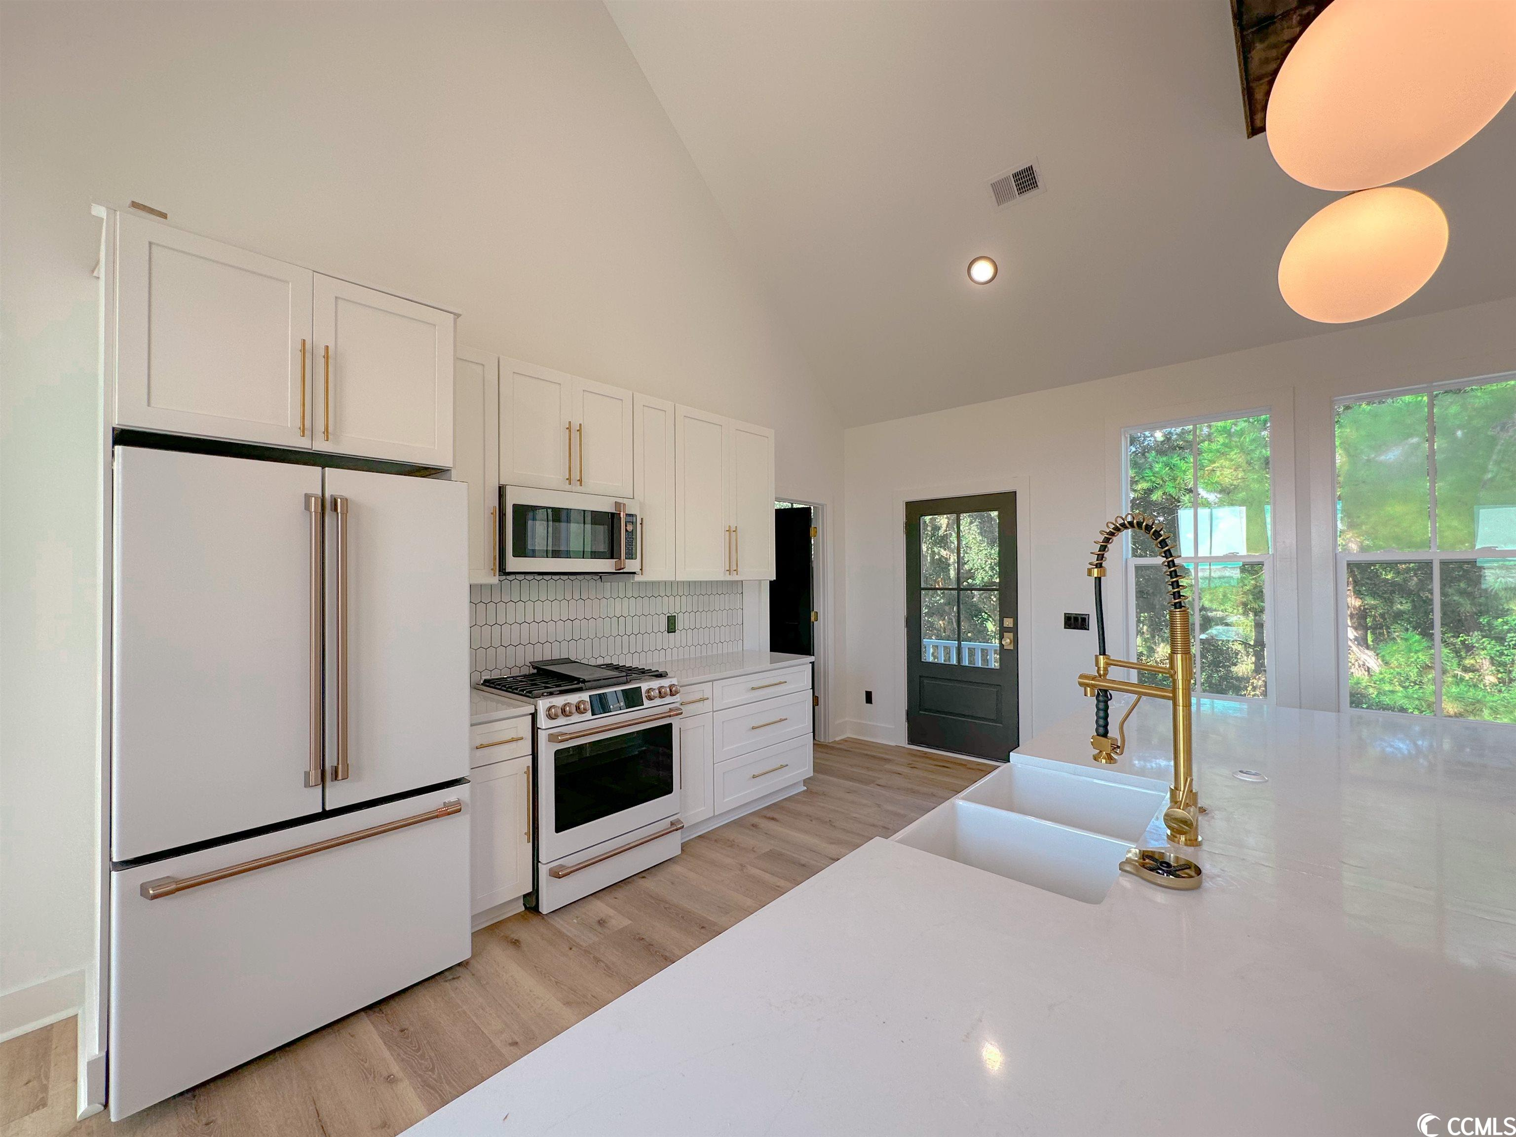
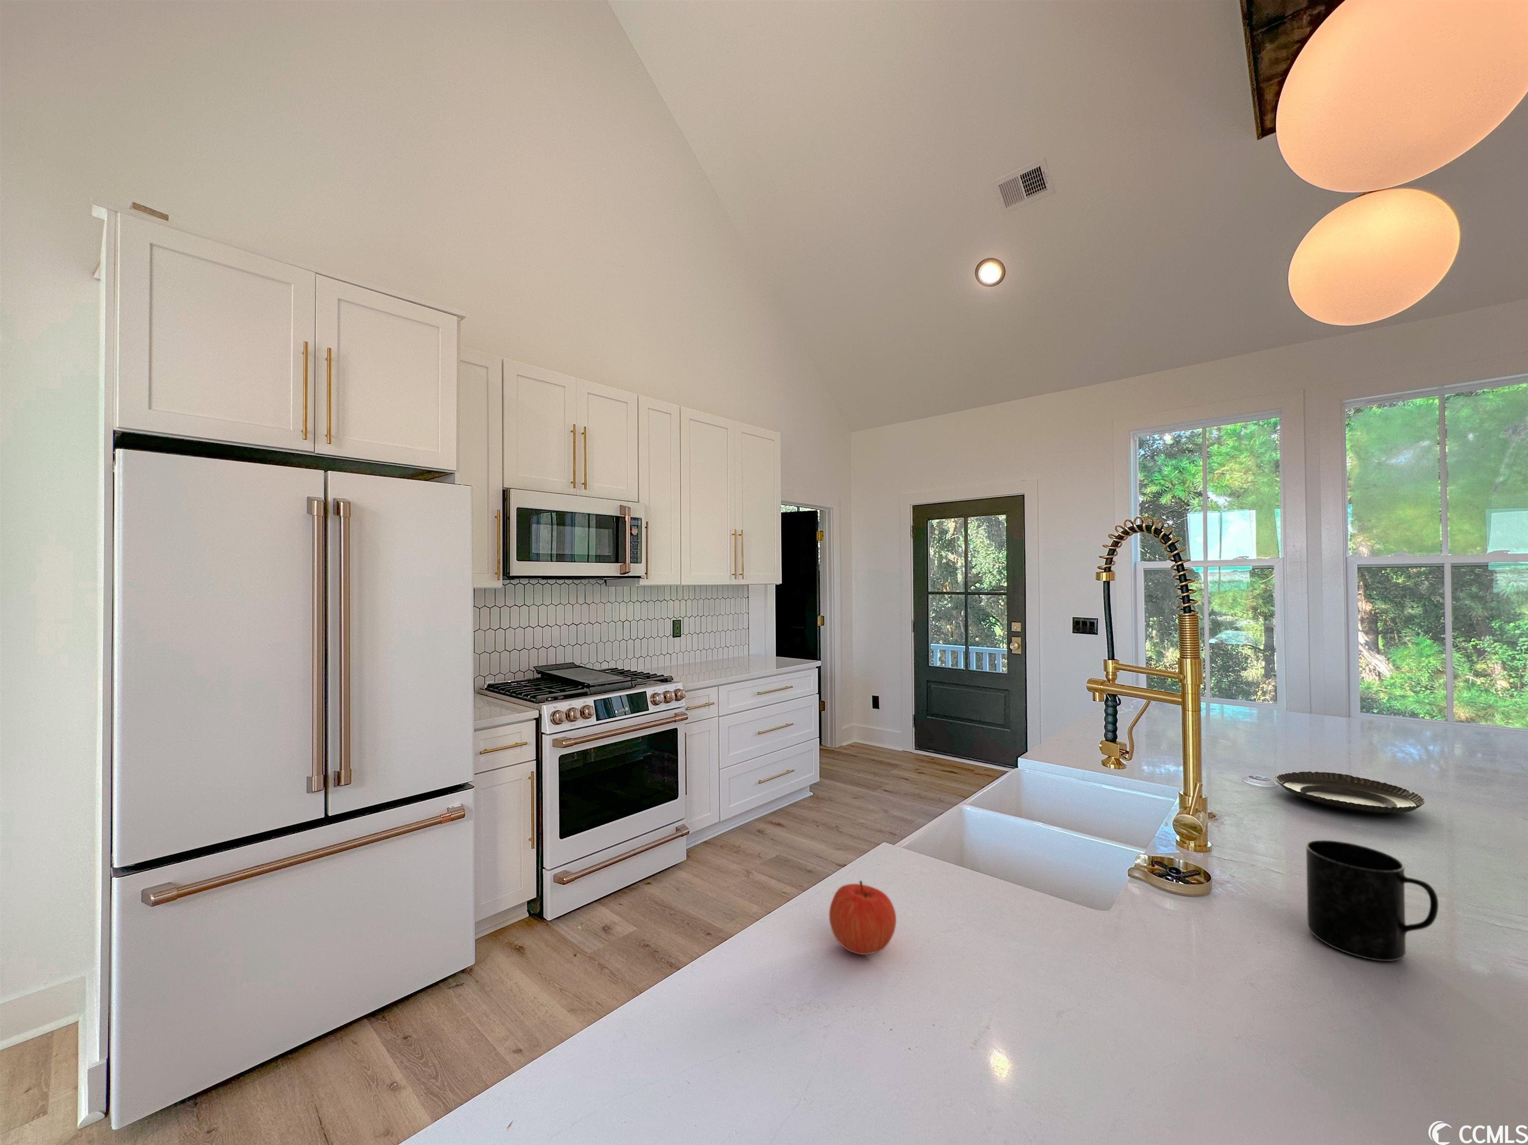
+ mug (1369, 903)
+ tart tin (1346, 794)
+ apple (861, 914)
